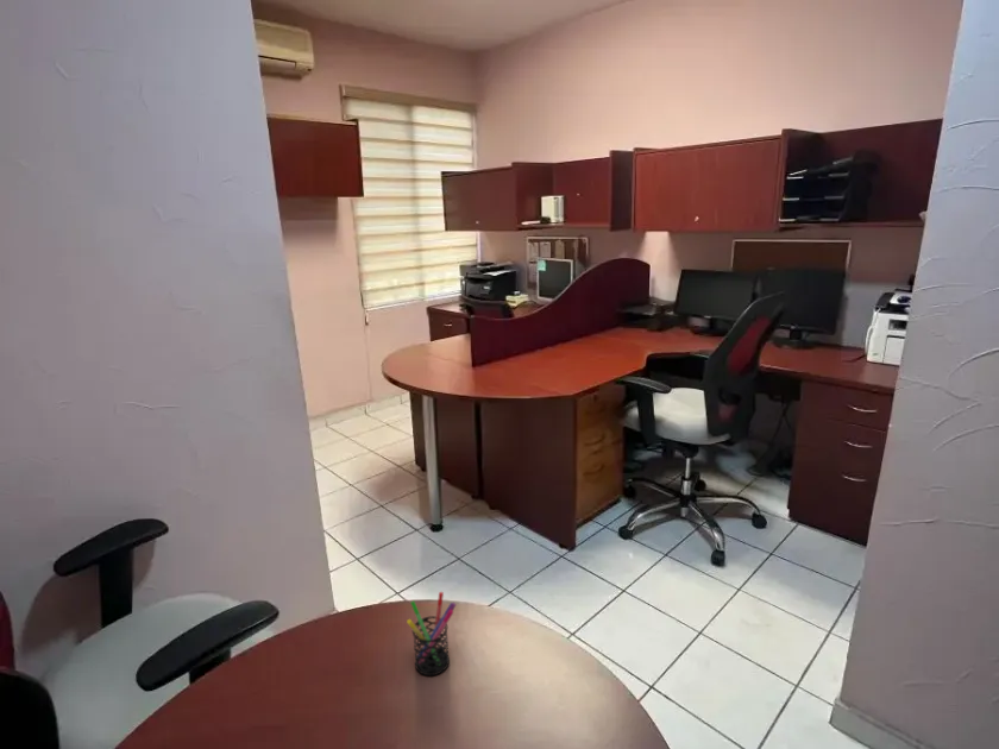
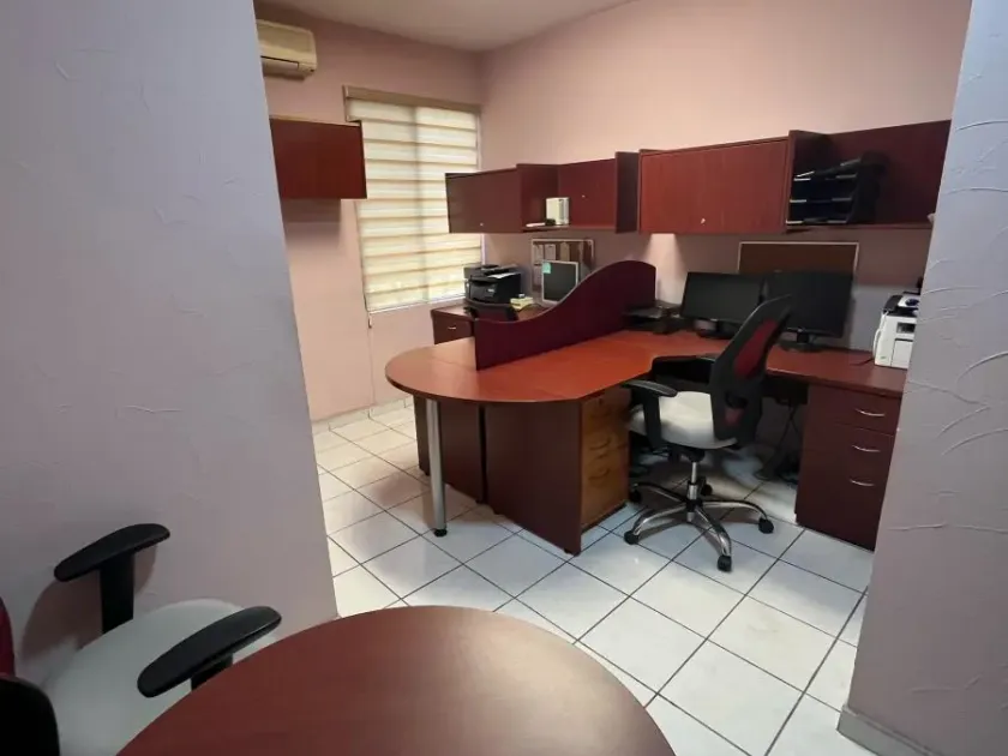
- pen holder (428, 629)
